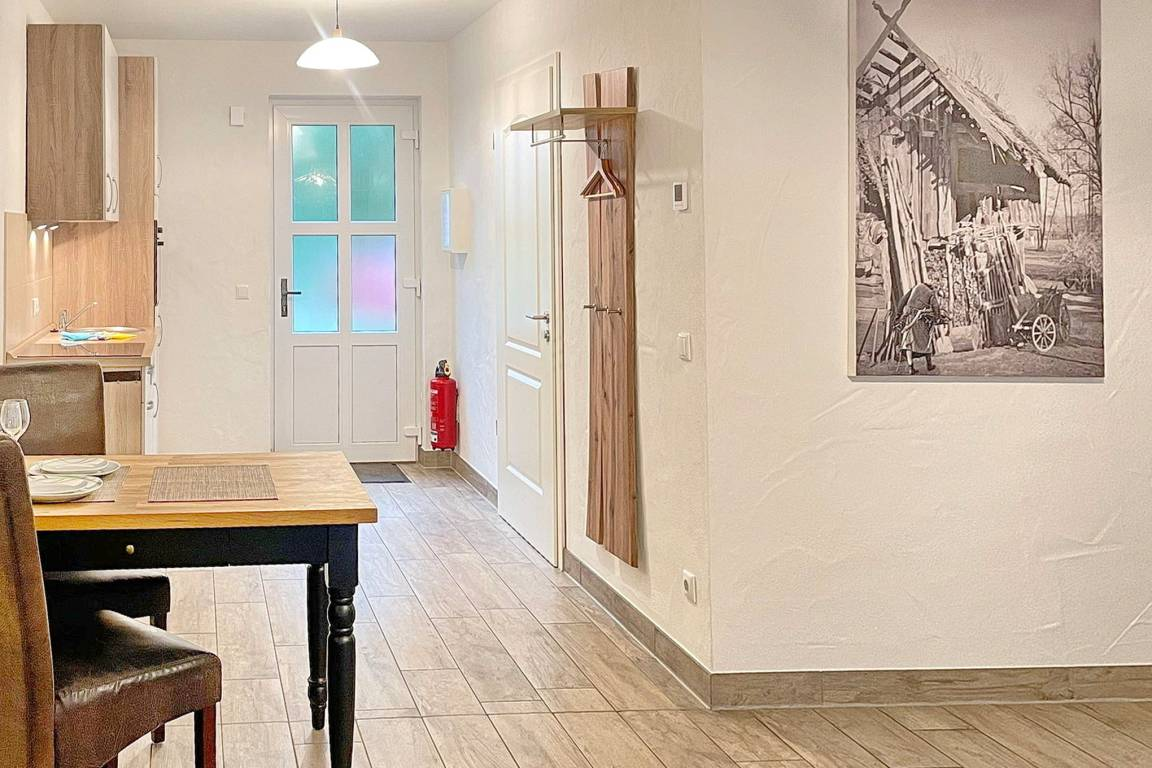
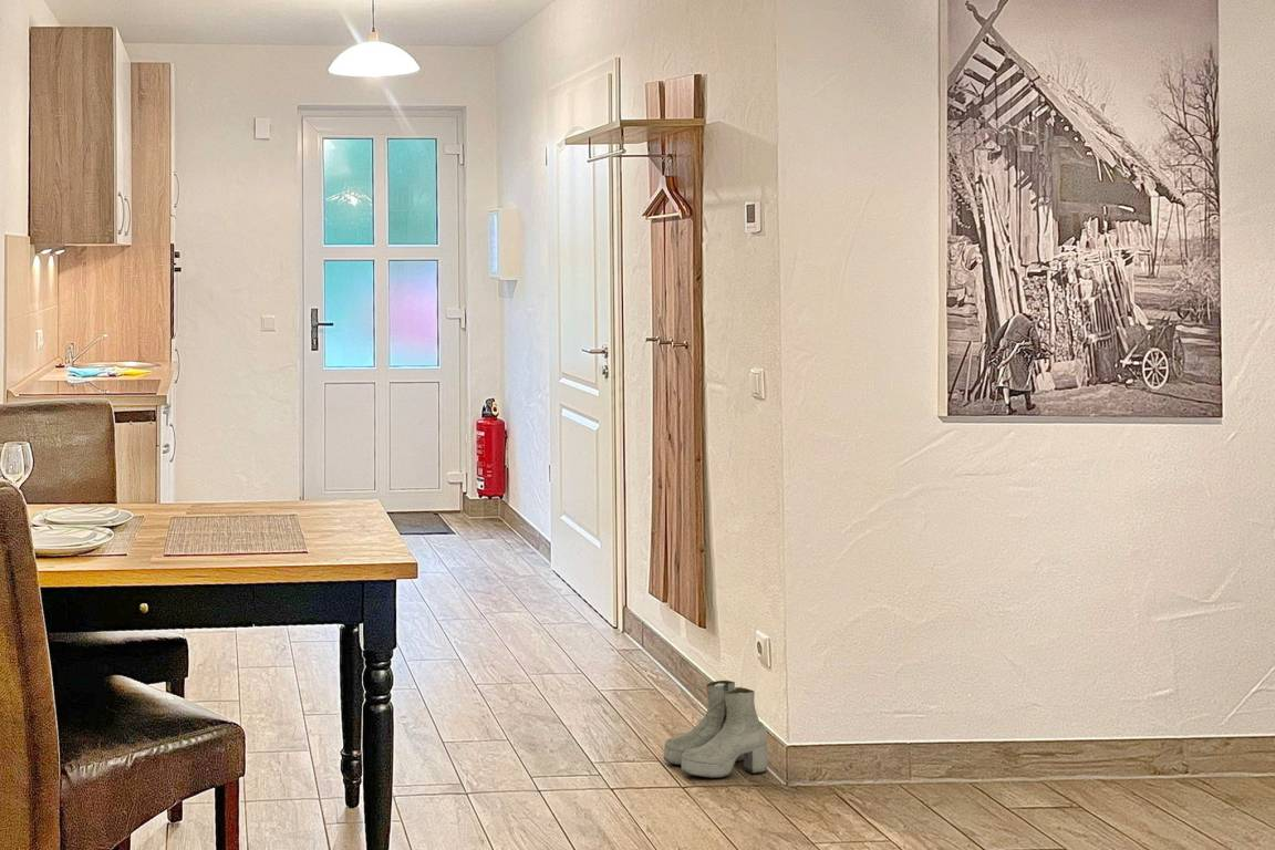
+ boots (715, 726)
